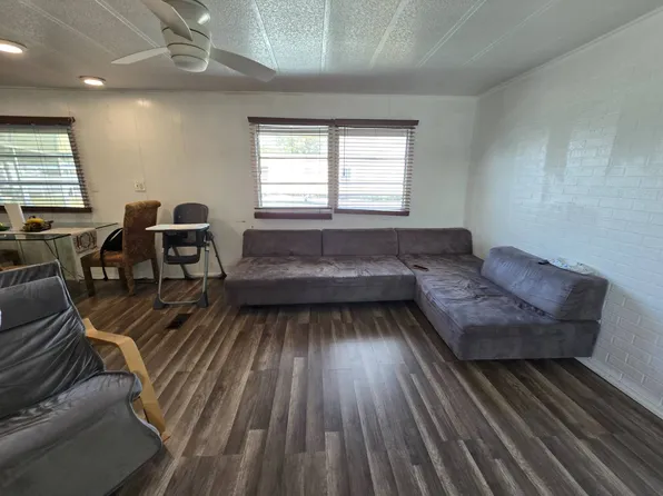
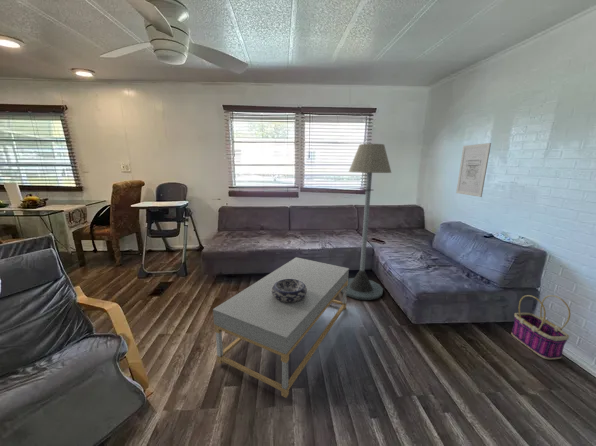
+ wall art (472, 170)
+ decorative bowl (289, 290)
+ basket (541, 321)
+ floor lamp (365, 221)
+ coffee table (291, 308)
